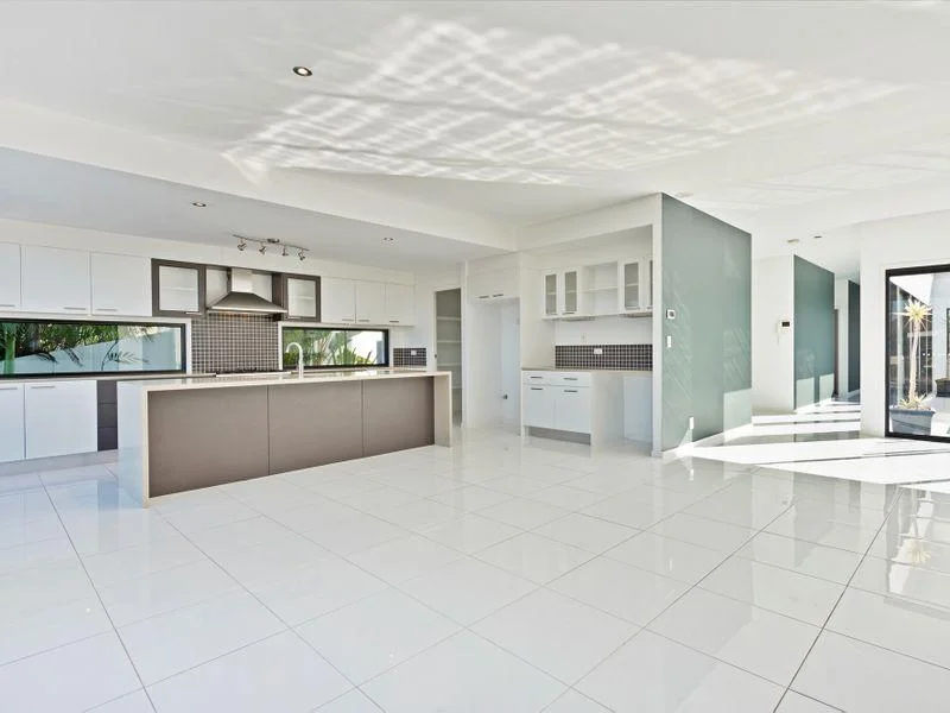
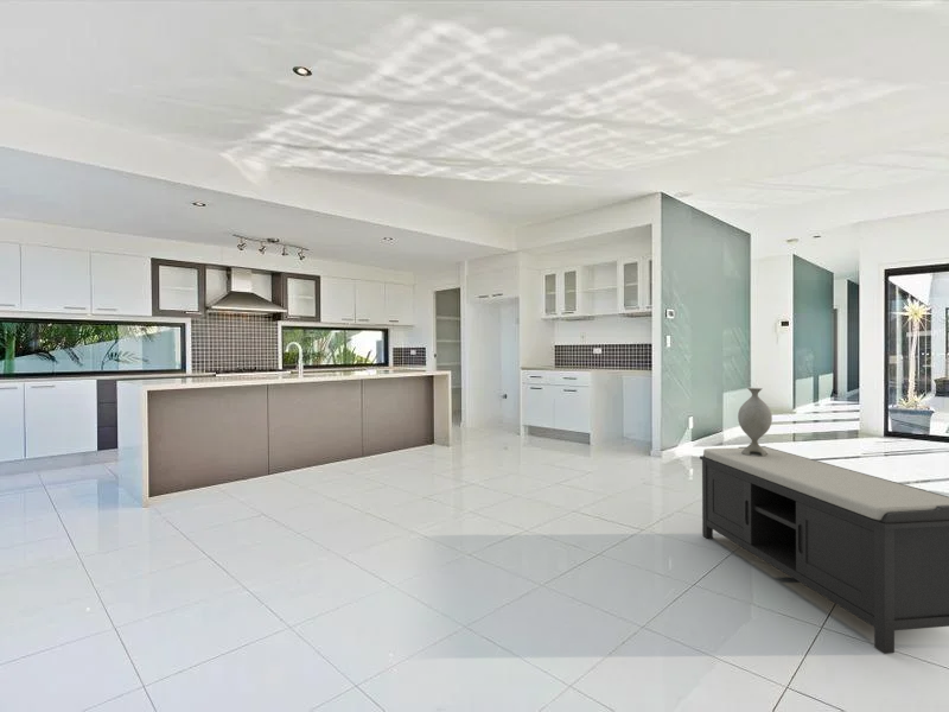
+ bench (809, 523)
+ decorative vase (754, 420)
